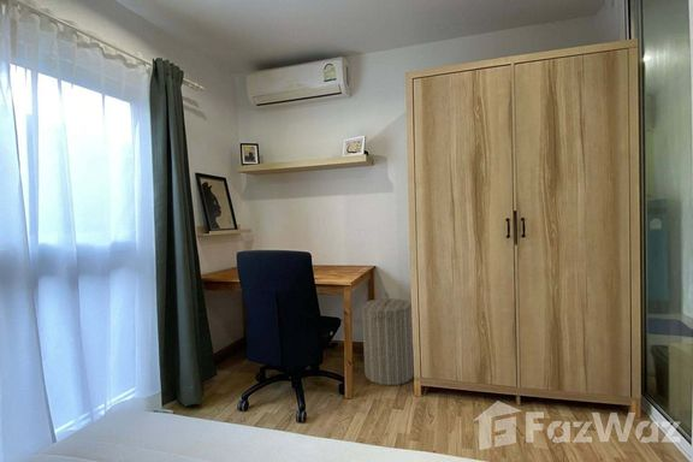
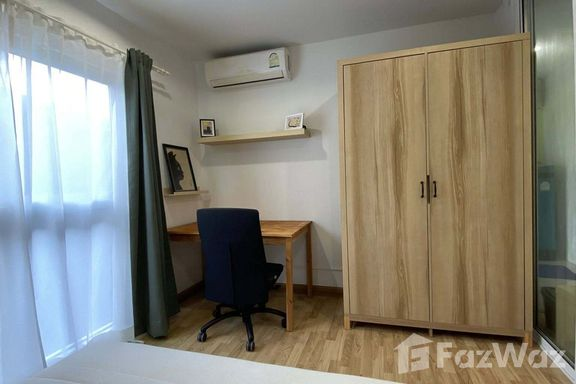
- laundry hamper (387, 333)
